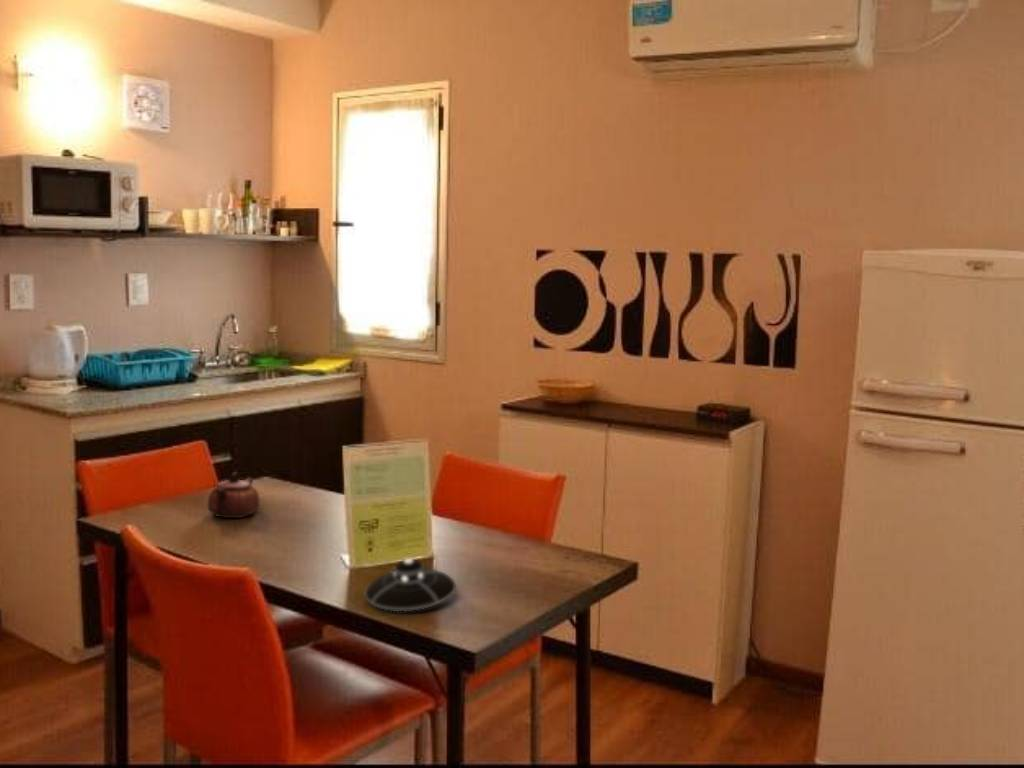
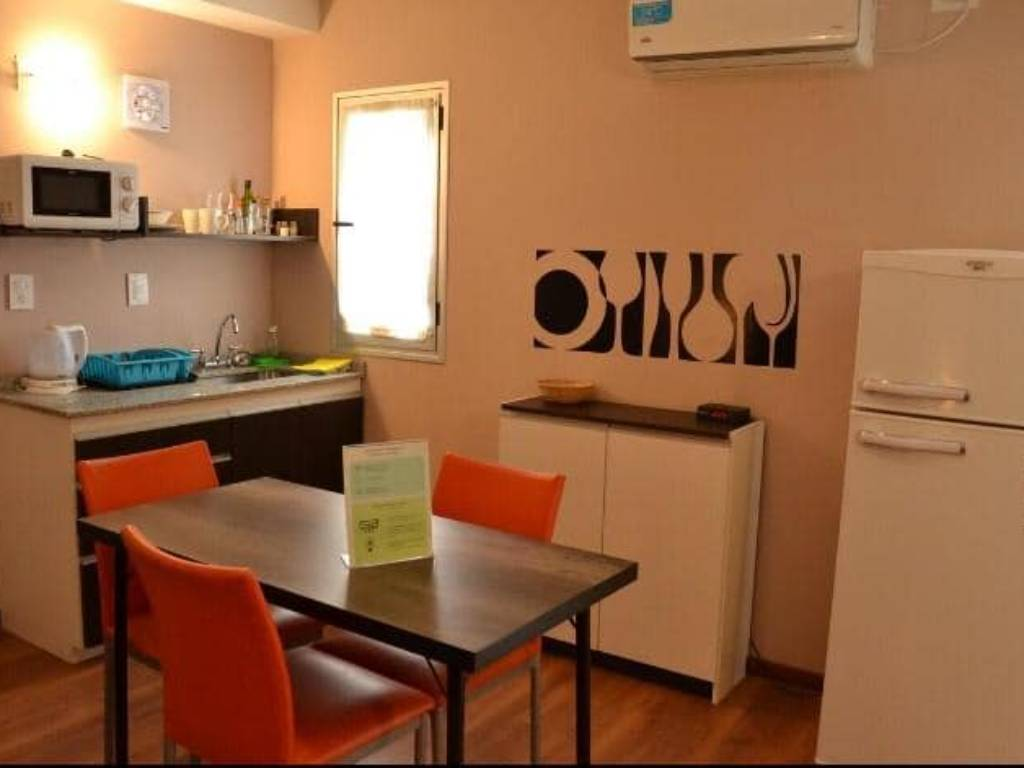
- teapot (232, 493)
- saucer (410, 577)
